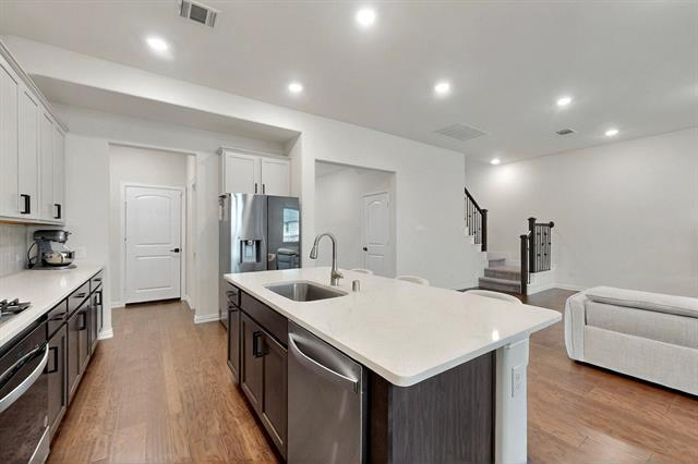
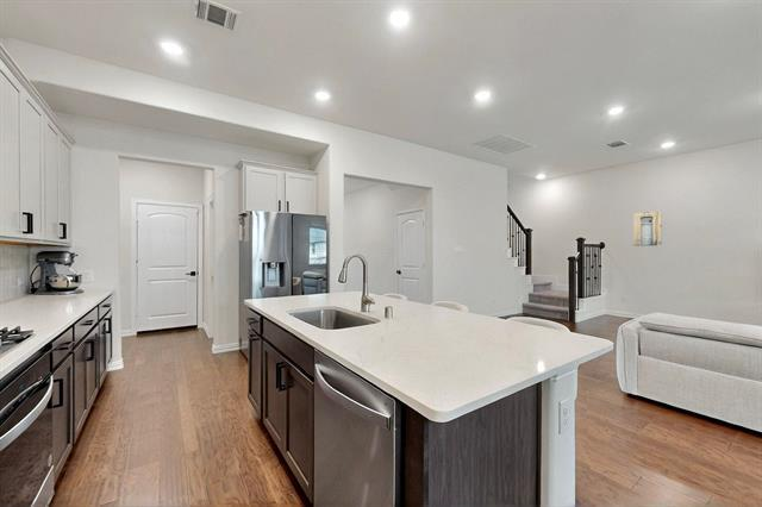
+ wall art (647, 229)
